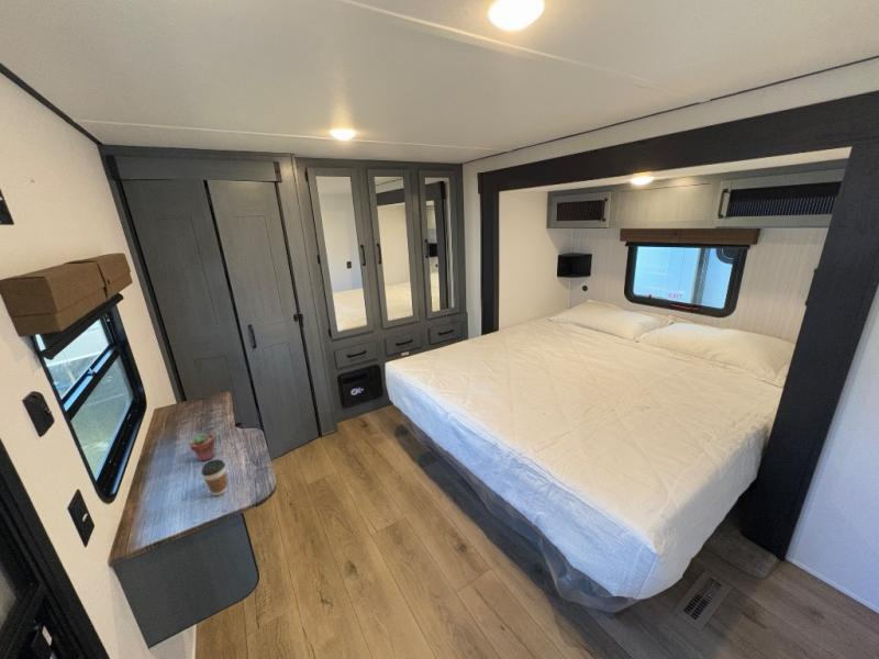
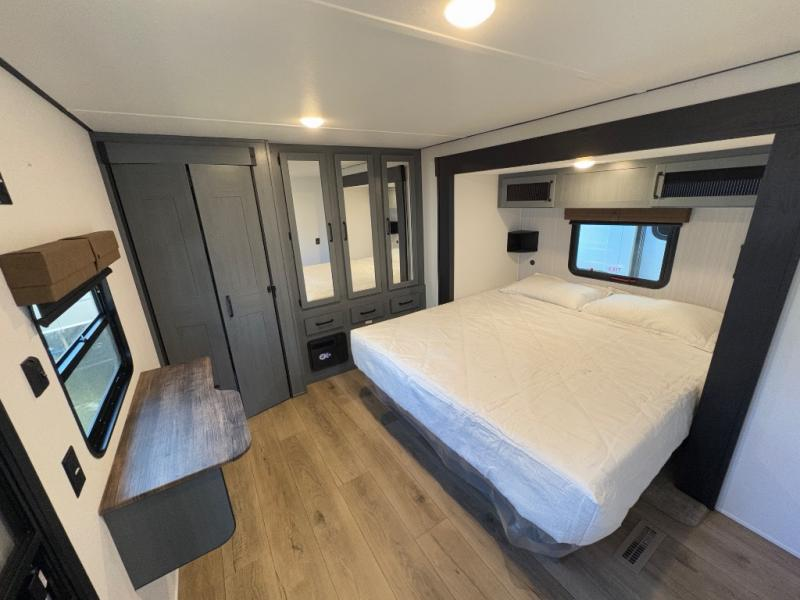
- coffee cup (215, 478)
- potted succulent (203, 445)
